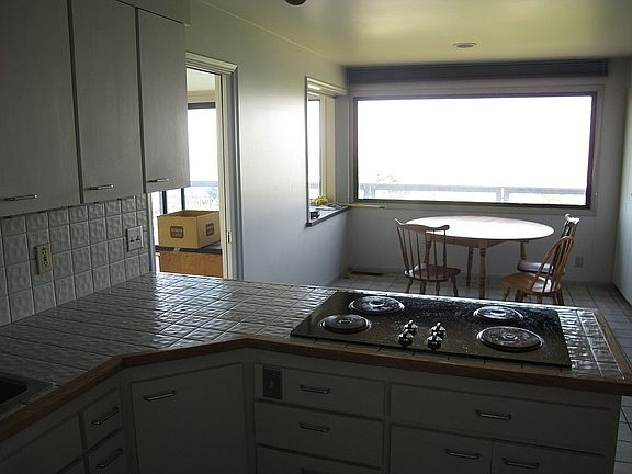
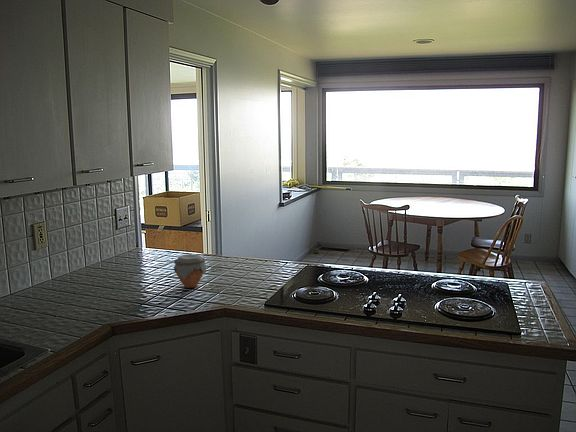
+ jar (189, 271)
